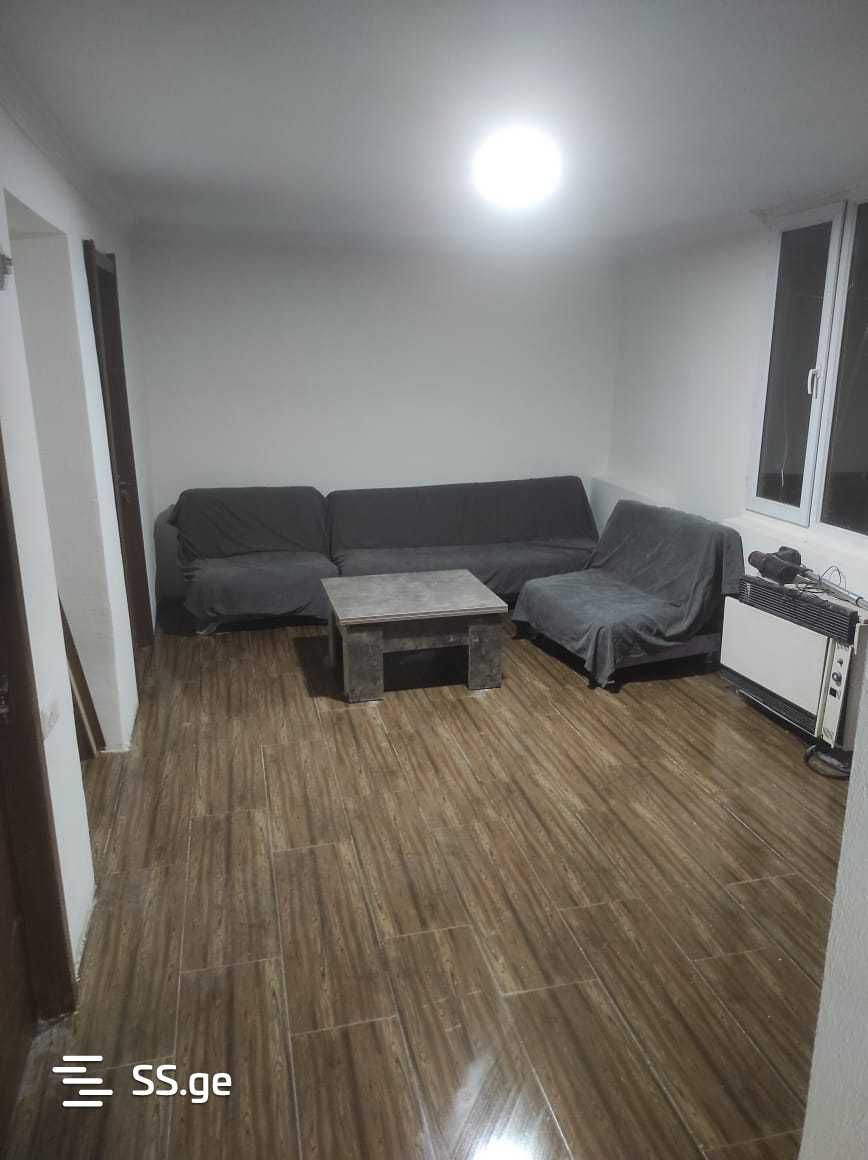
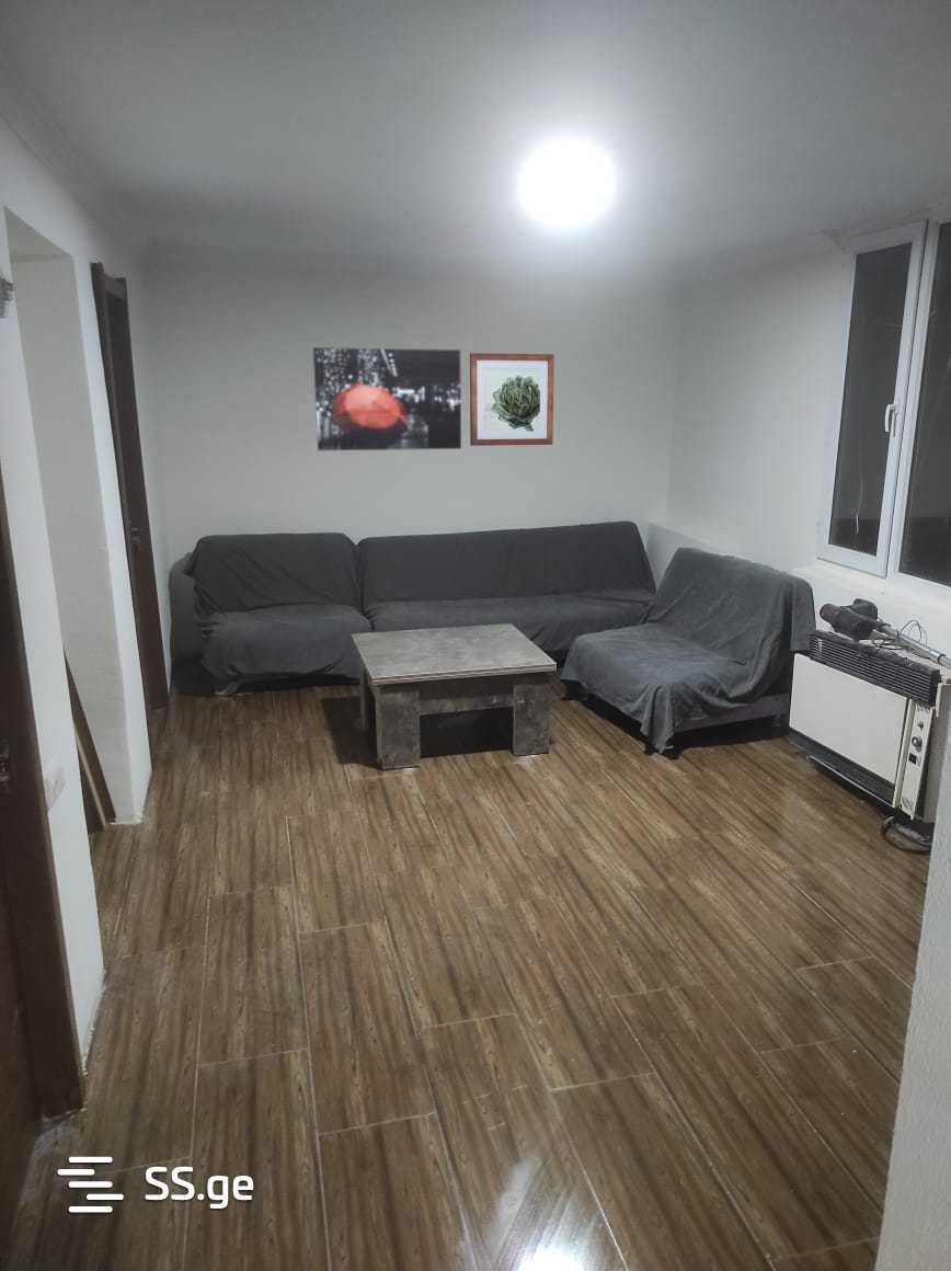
+ wall art (389, 400)
+ wall art (512, 400)
